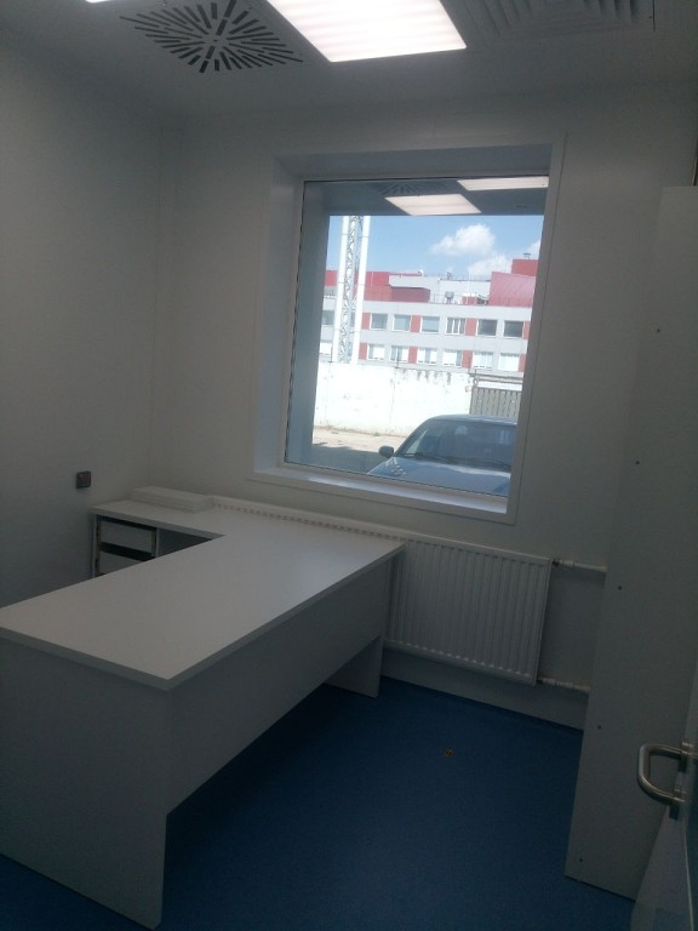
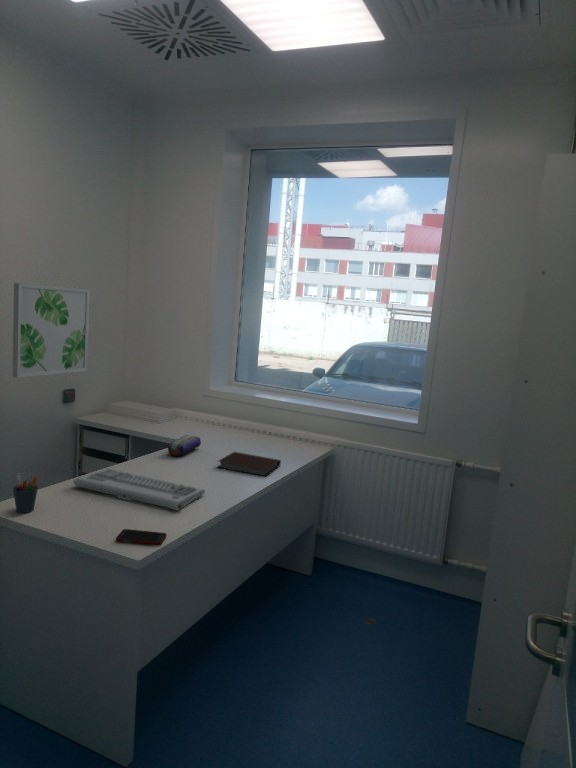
+ cell phone (141, 537)
+ computer keyboard (139, 486)
+ pen holder (25, 492)
+ pencil case (184, 444)
+ notebook (249, 463)
+ wall art (53, 330)
